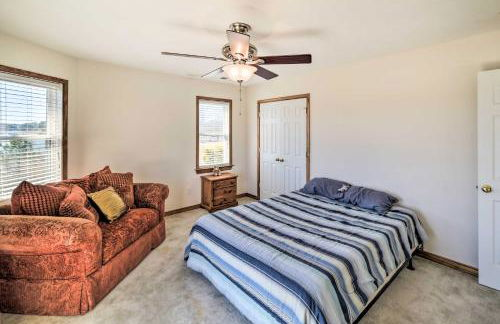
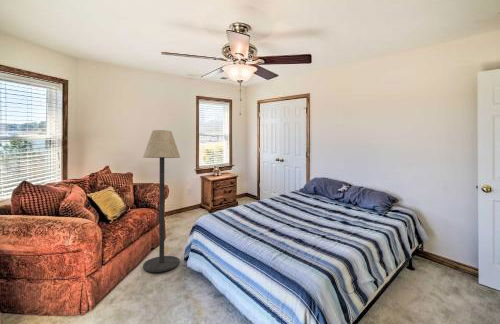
+ floor lamp (161, 197)
